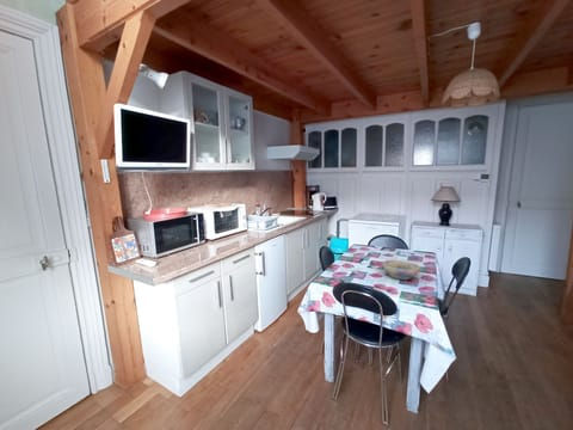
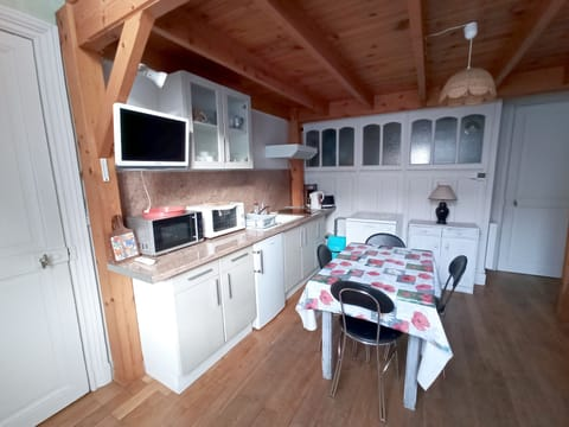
- bowl (400, 270)
